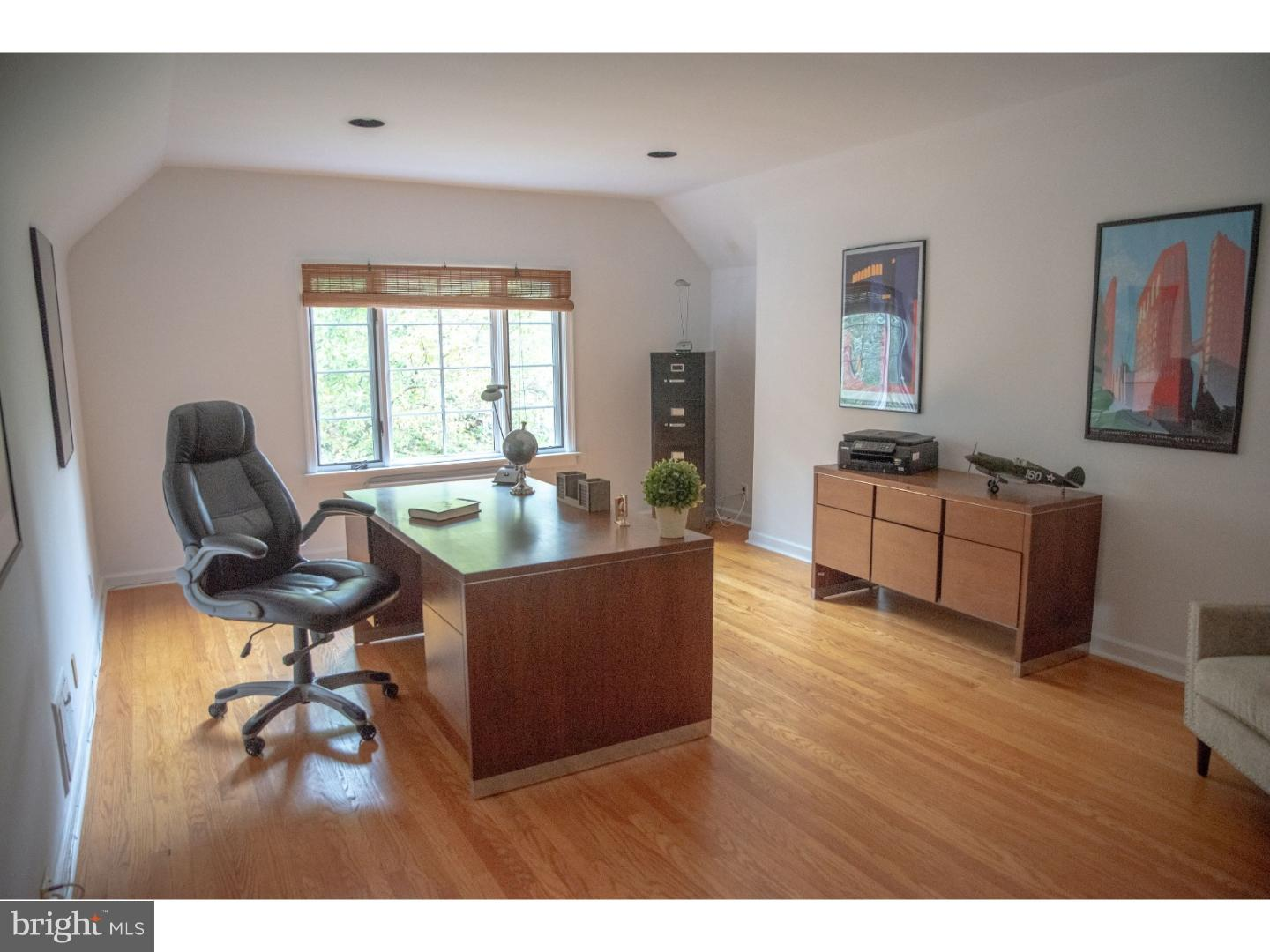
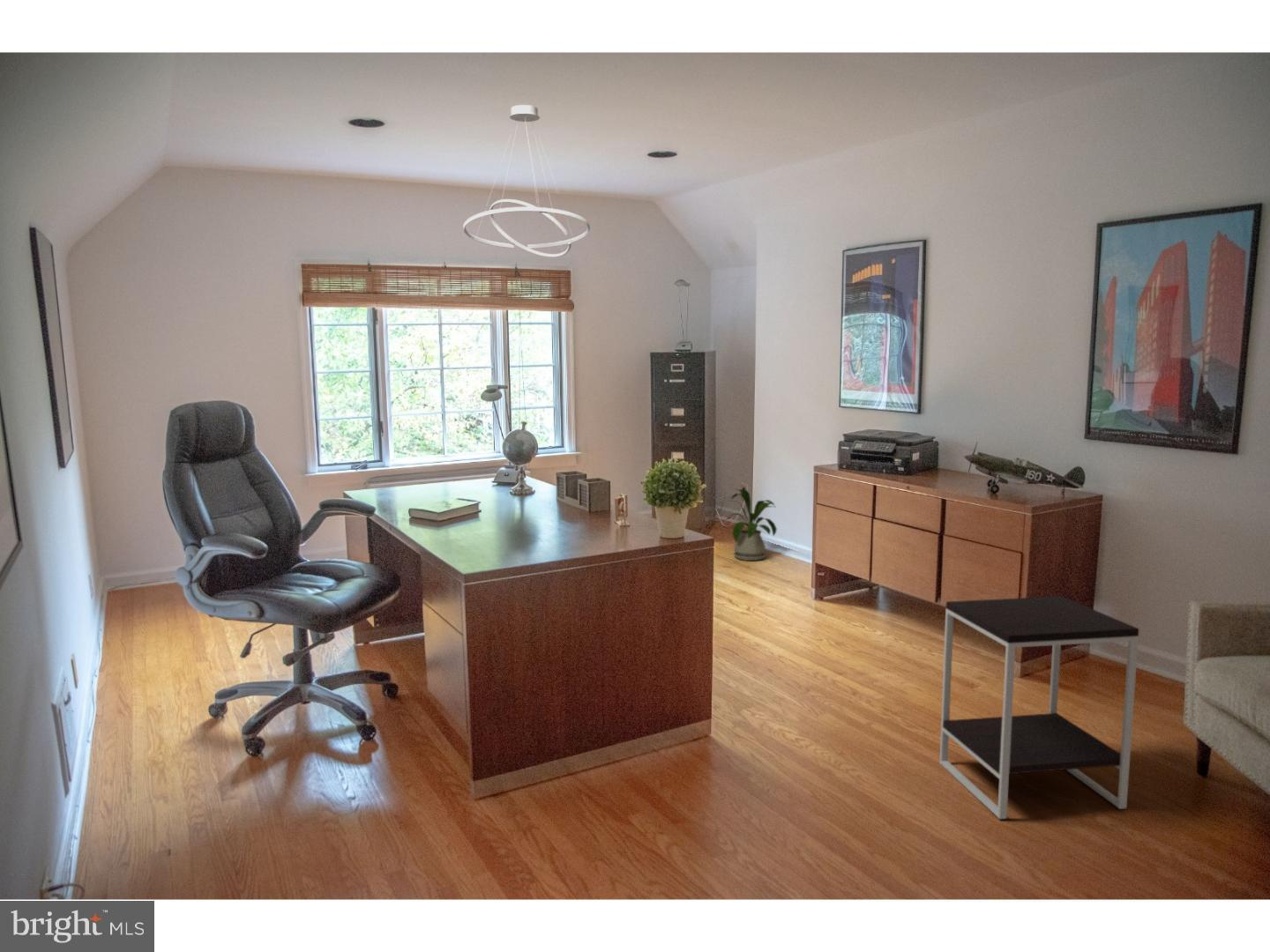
+ ceiling light fixture (534, 182)
+ side table (1035, 714)
+ house plant (757, 521)
